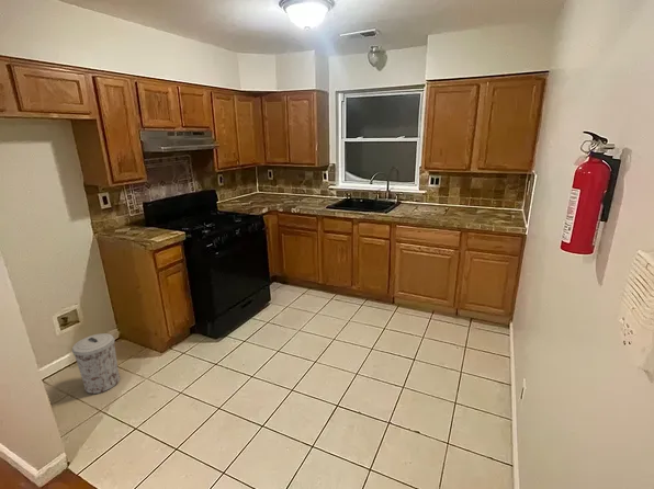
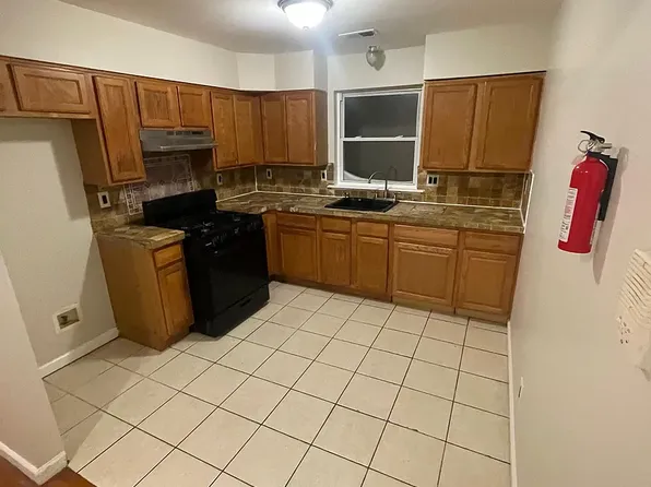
- trash can (98, 361)
